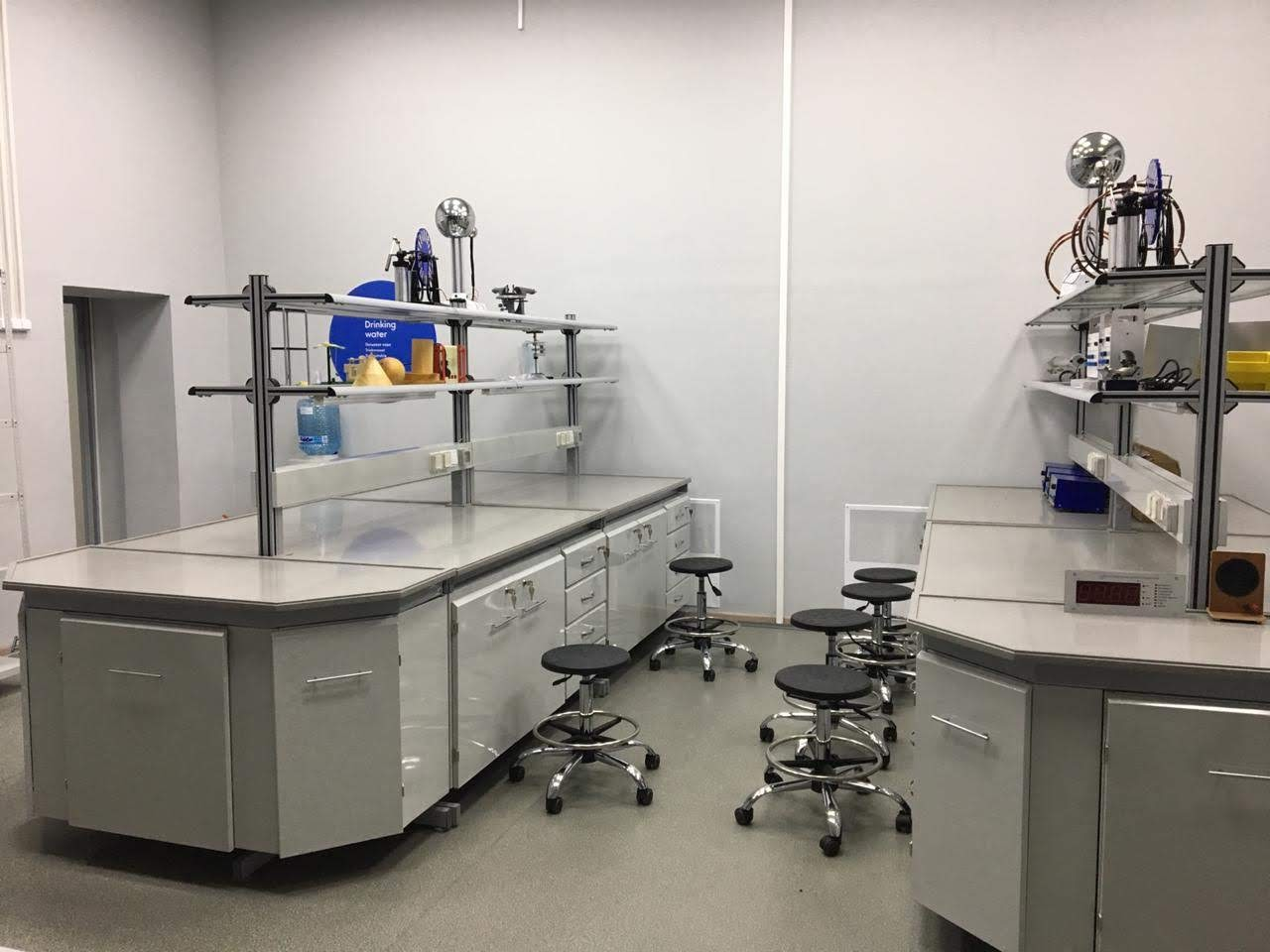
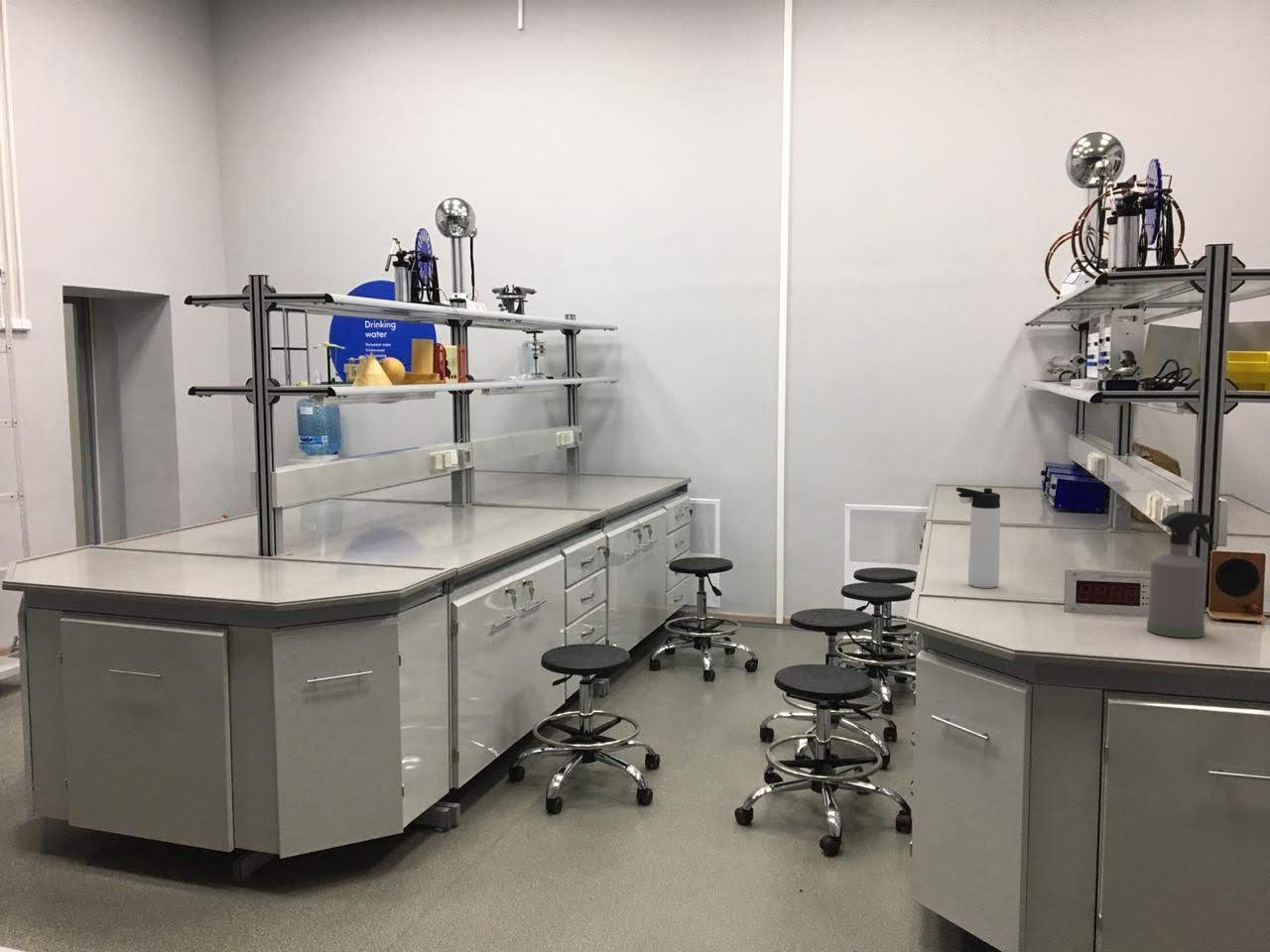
+ thermos bottle (977, 536)
+ spray bottle (1182, 571)
